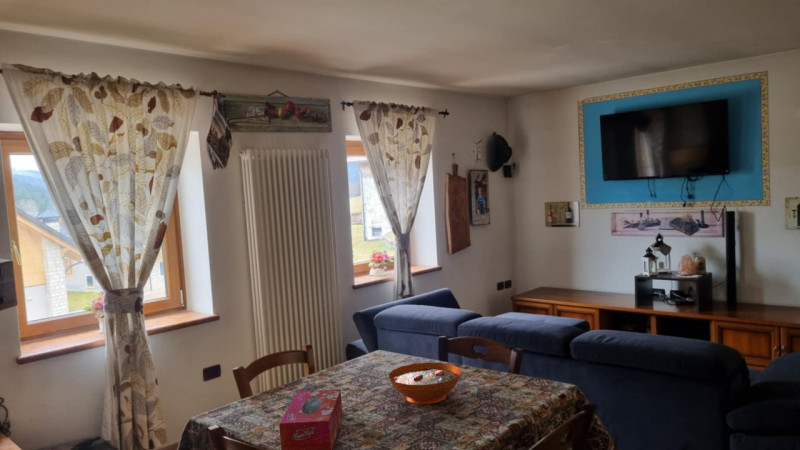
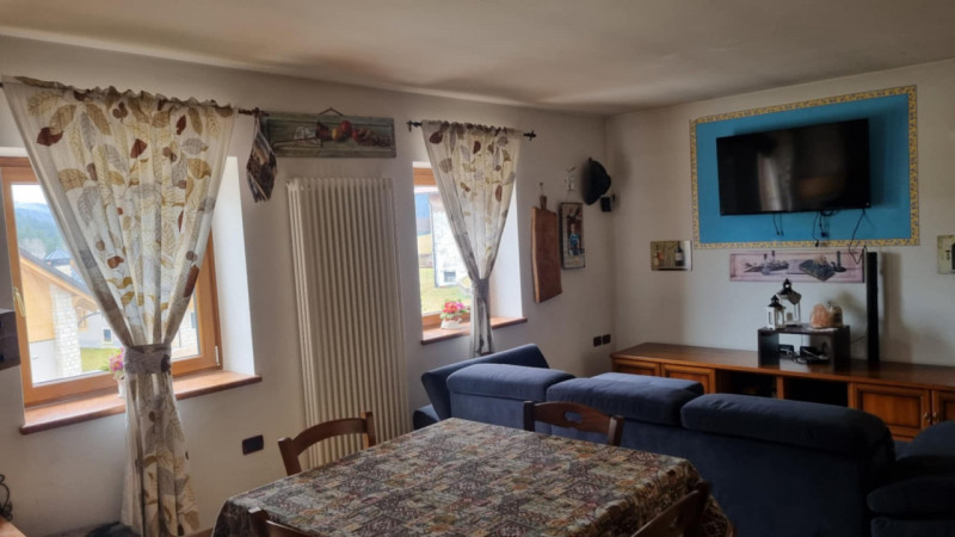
- decorative bowl (425, 384)
- tissue box (313, 419)
